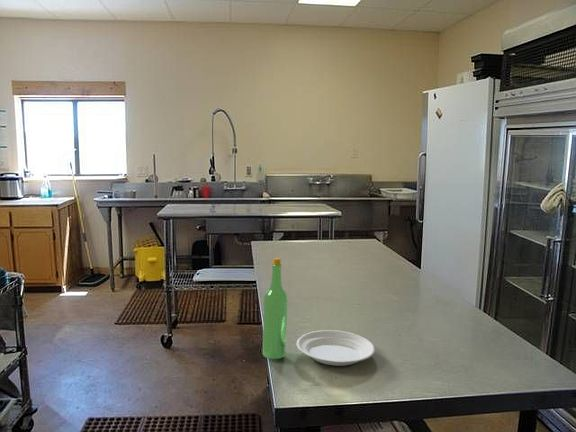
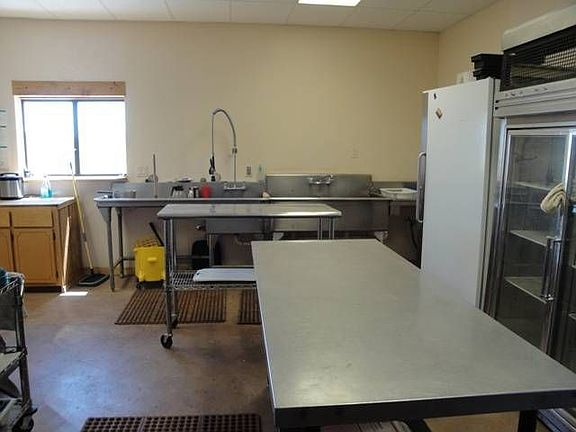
- plate (322, 330)
